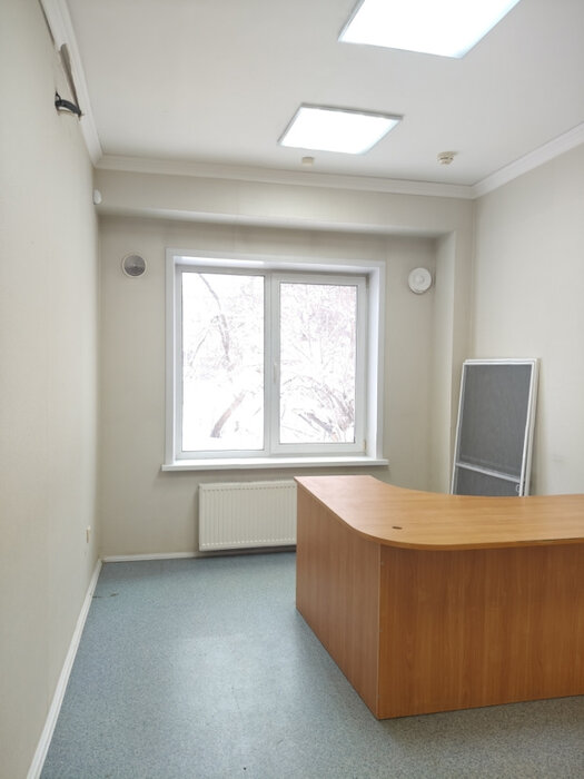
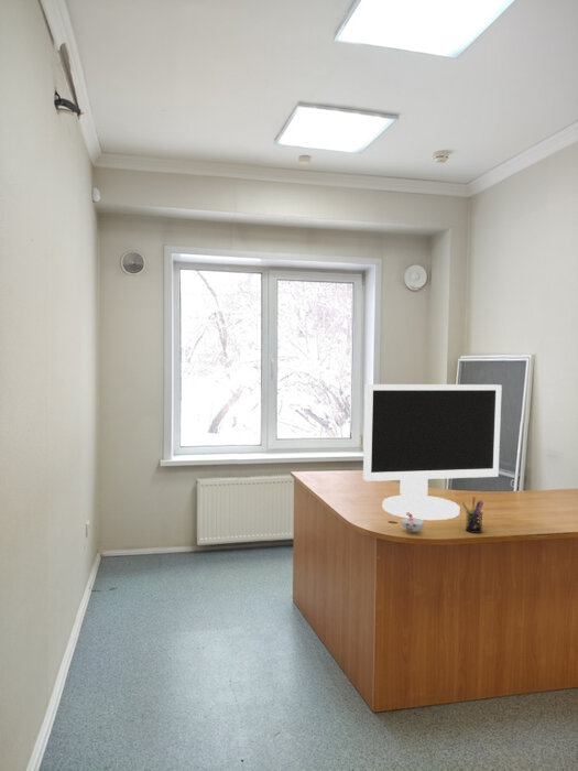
+ monitor (423, 446)
+ pen holder (472, 514)
+ cup (412, 523)
